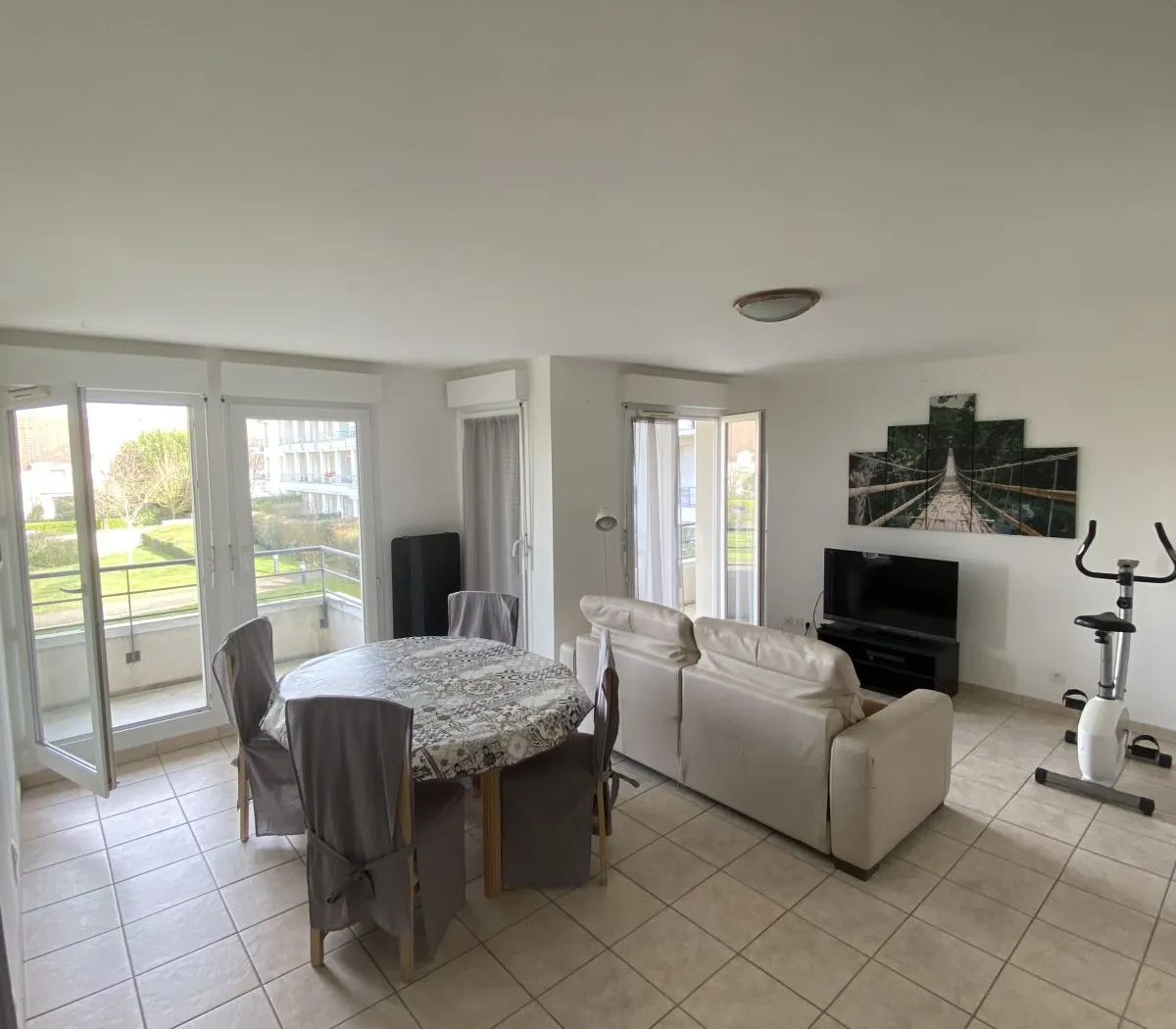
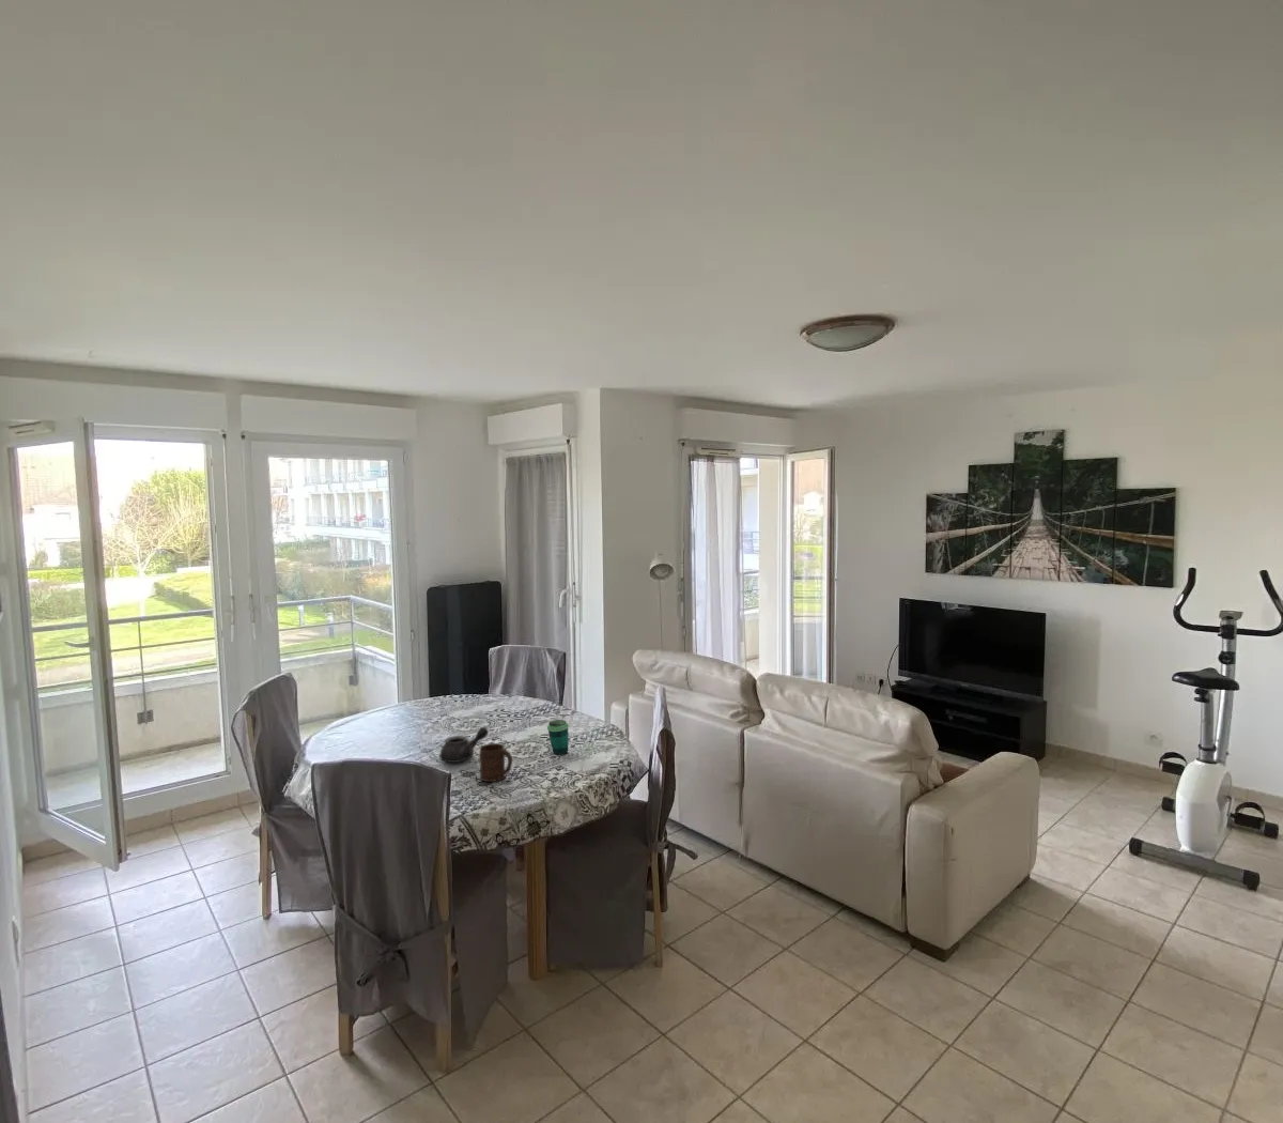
+ teapot (466, 744)
+ cup (496, 763)
+ cup (559, 737)
